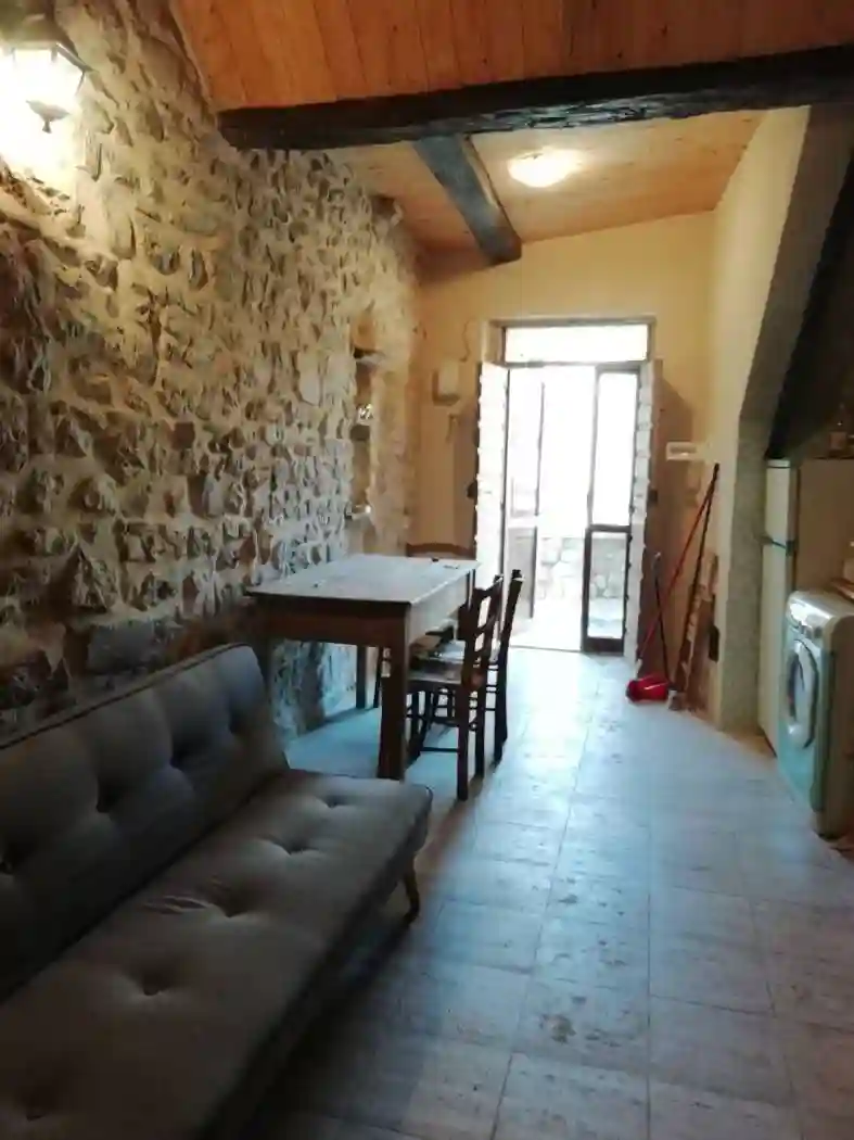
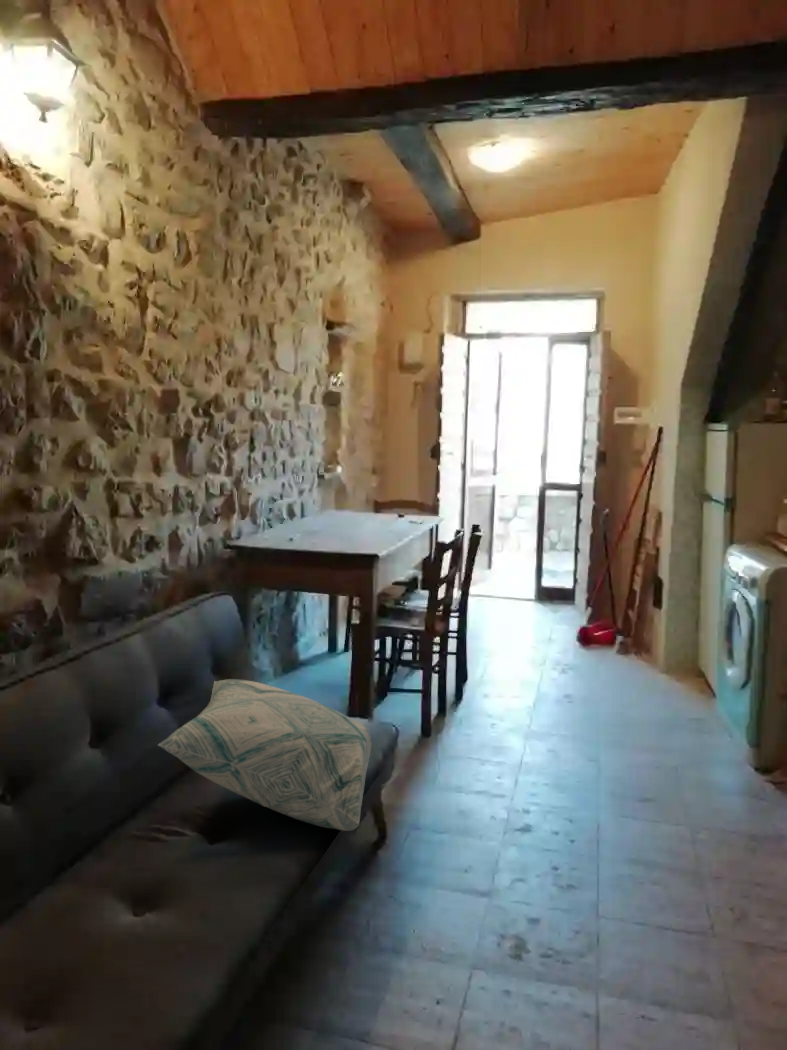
+ decorative pillow (277, 748)
